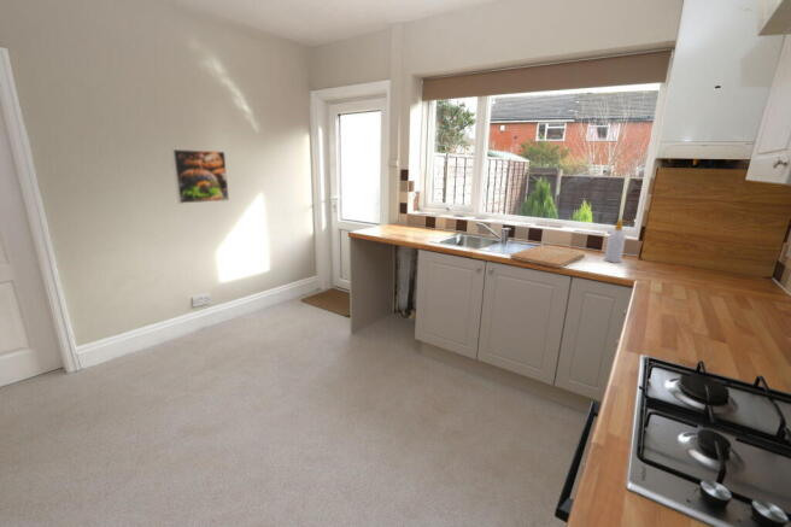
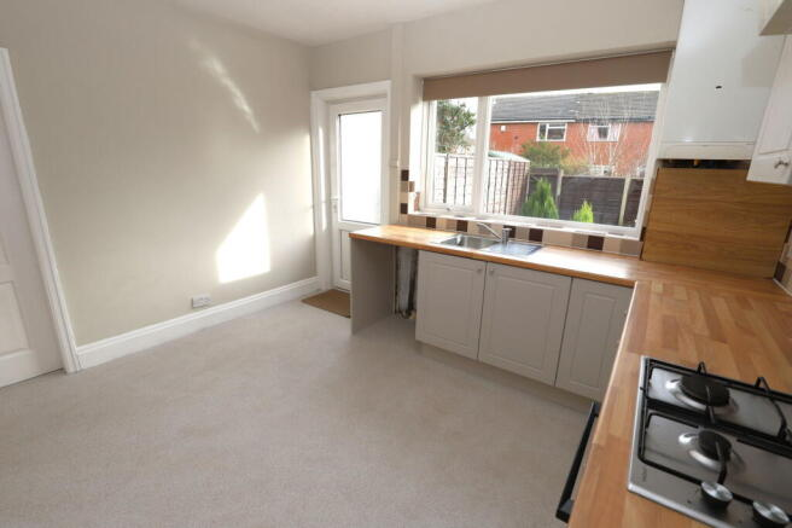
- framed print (201, 176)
- soap bottle (616, 240)
- cutting board (547, 254)
